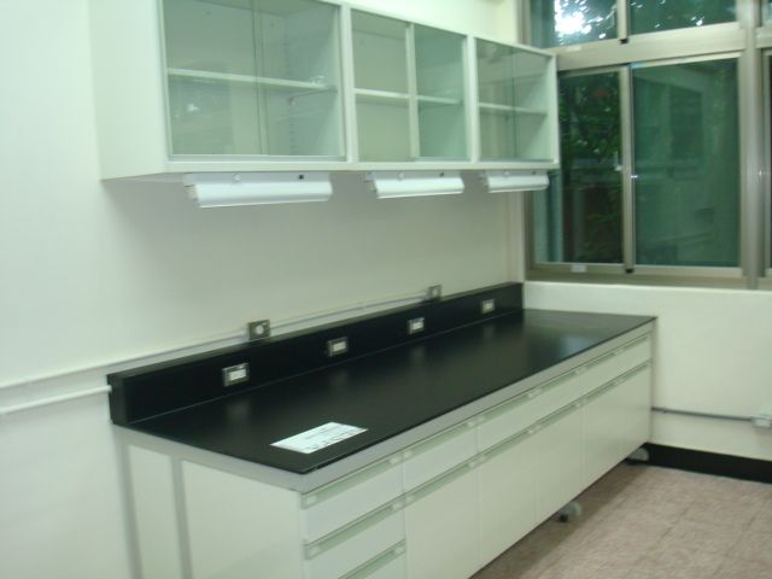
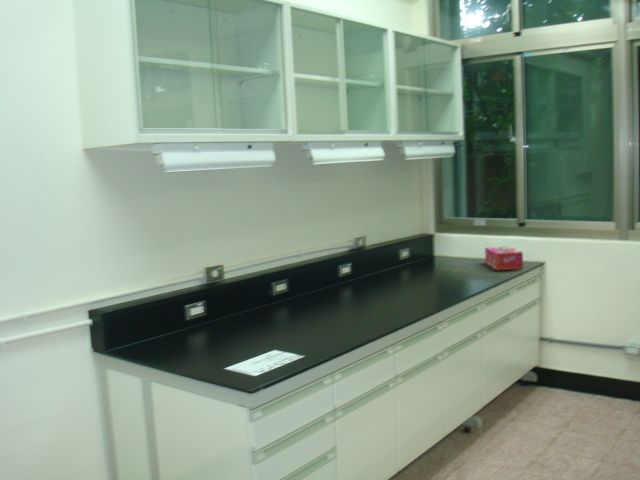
+ tissue box (503, 258)
